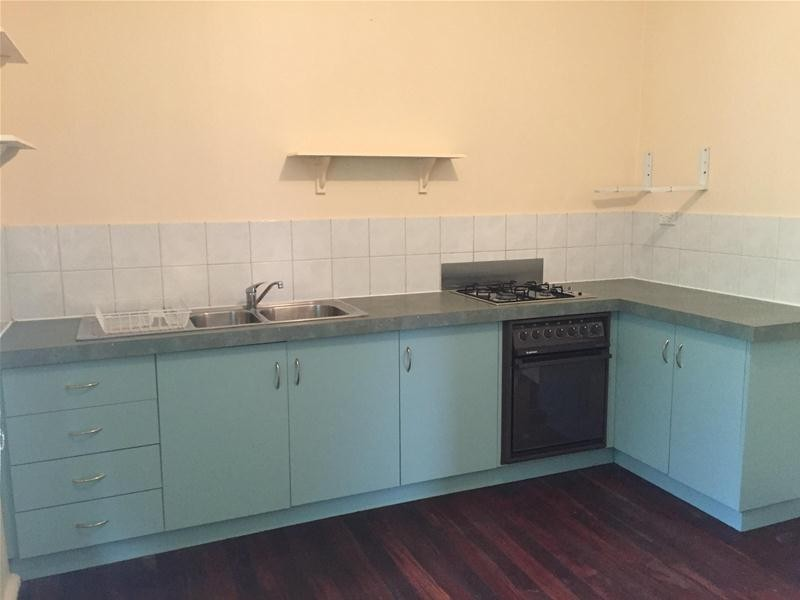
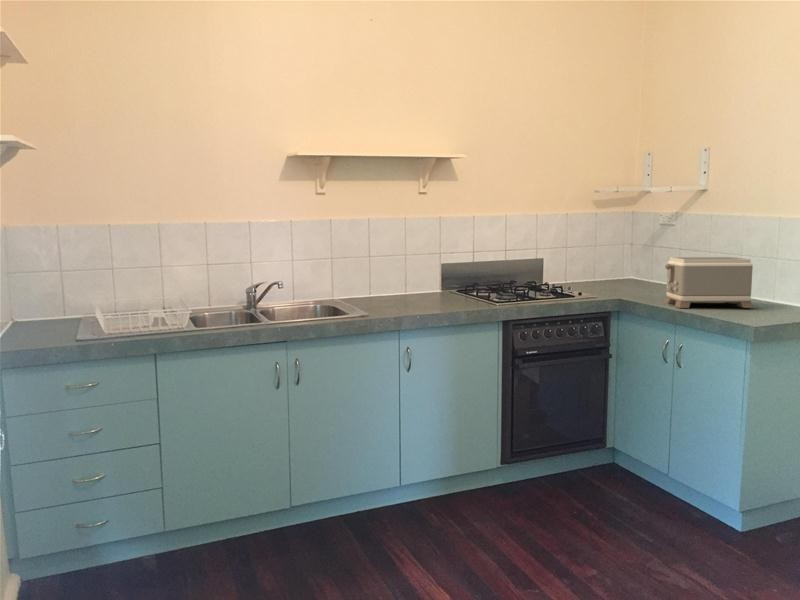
+ toaster (704, 281)
